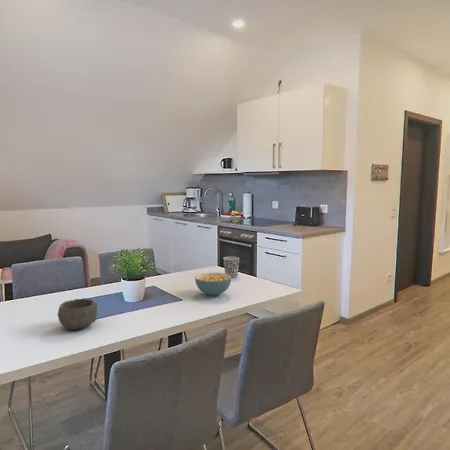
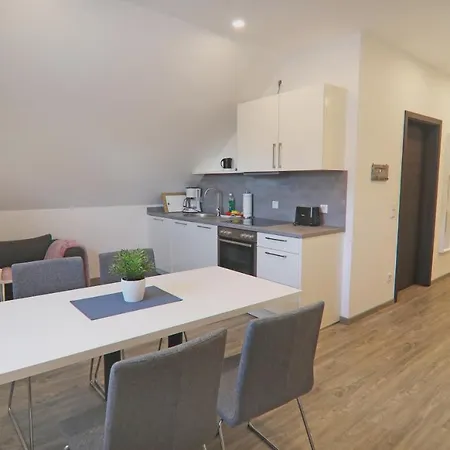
- cereal bowl (213, 285)
- bowl (77, 314)
- cup (231, 267)
